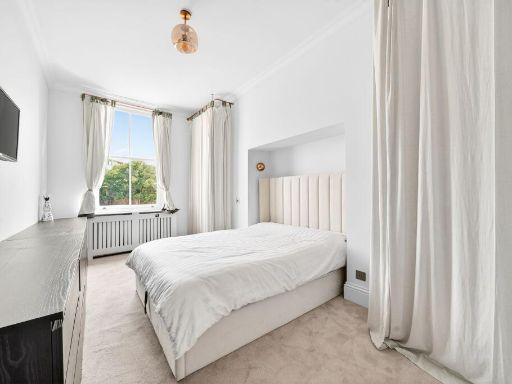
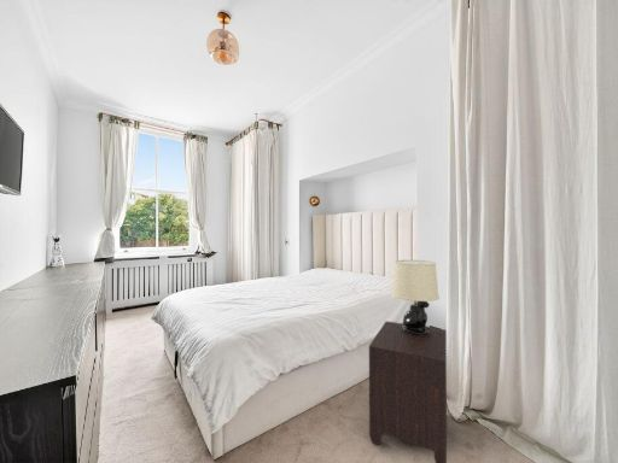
+ nightstand (409, 381)
+ table lamp (414, 295)
